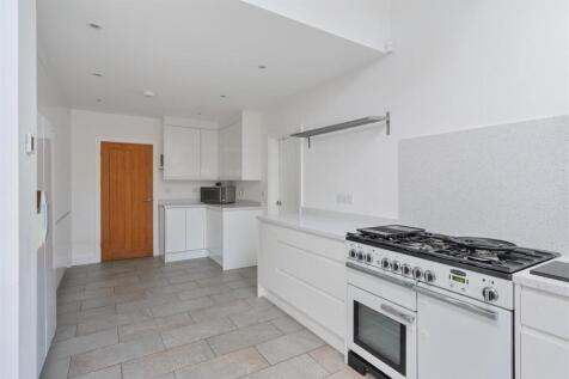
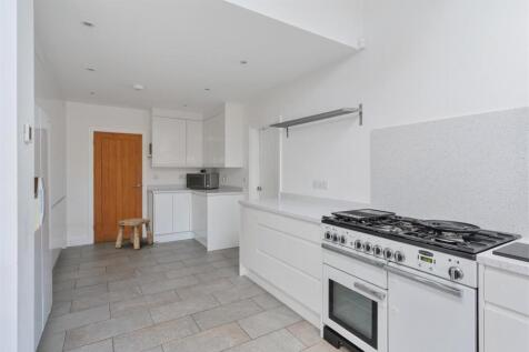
+ stool (134, 232)
